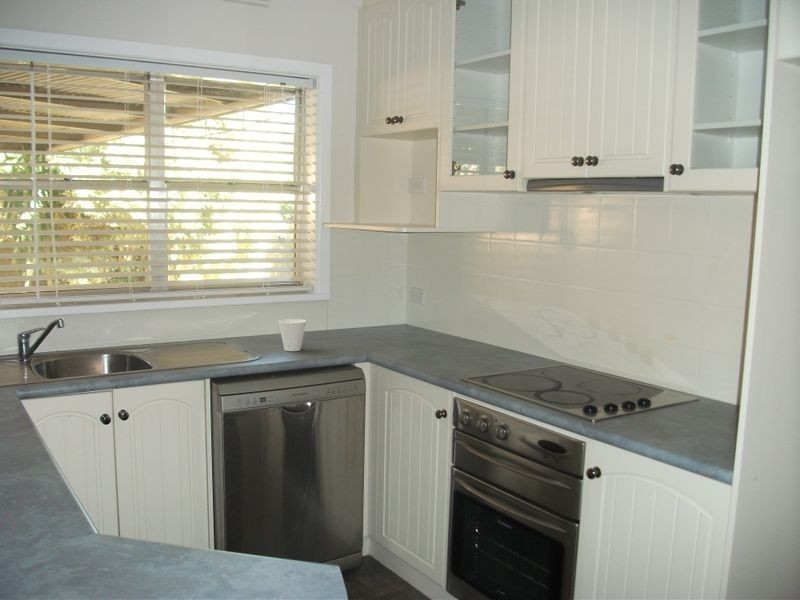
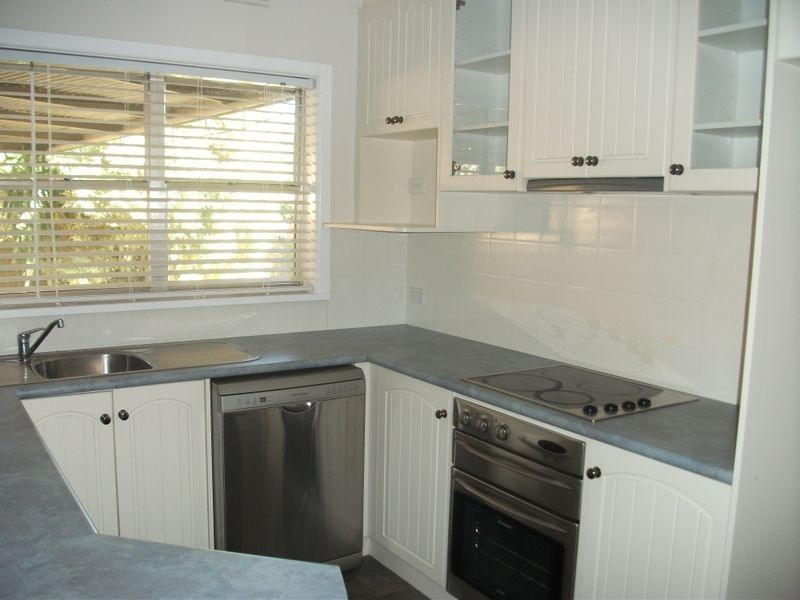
- cup (292, 335)
